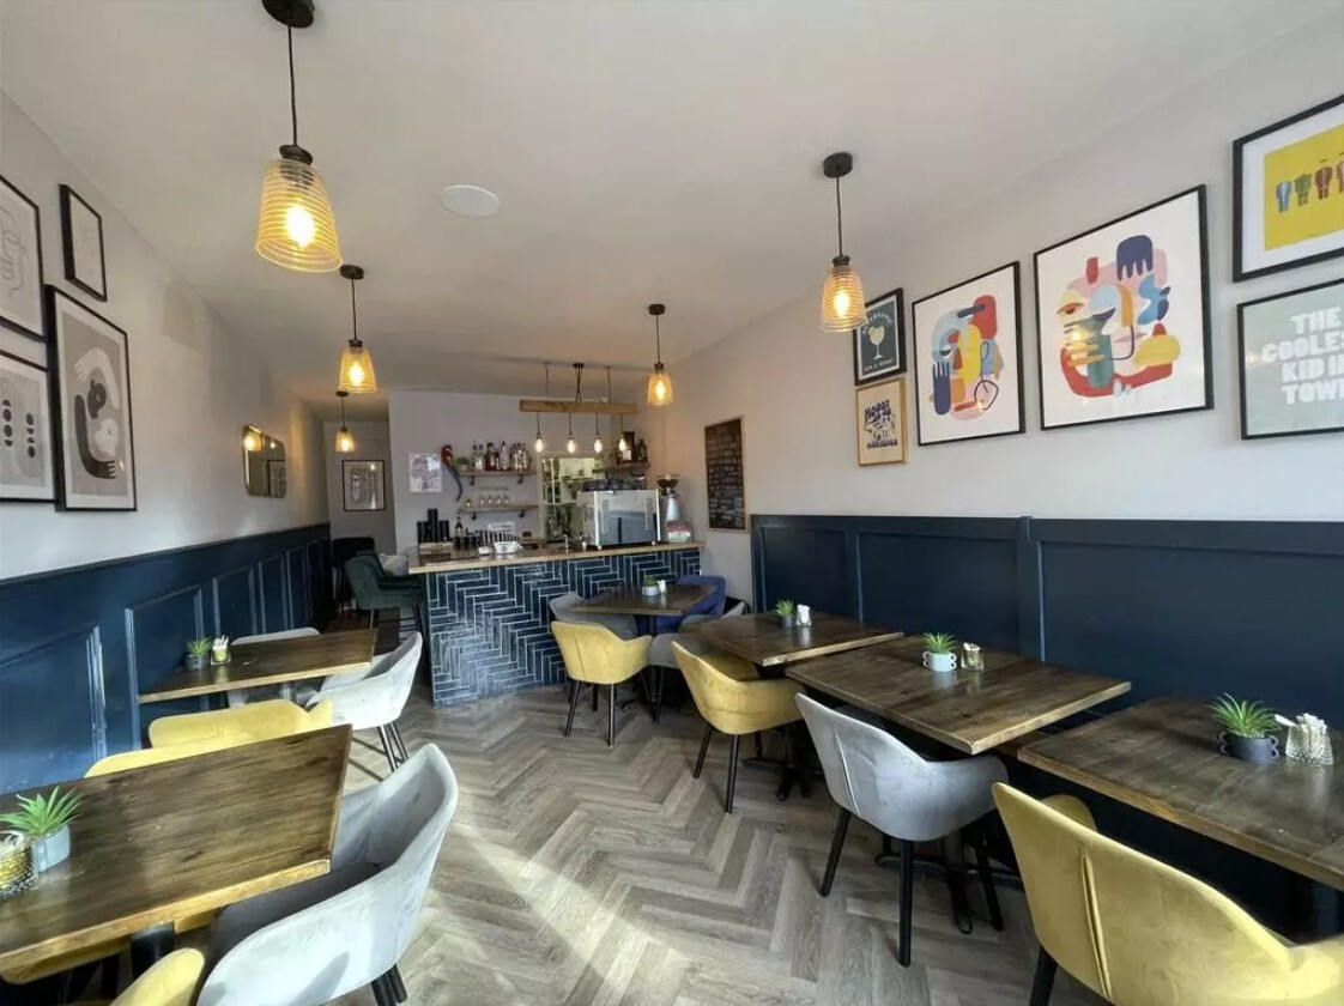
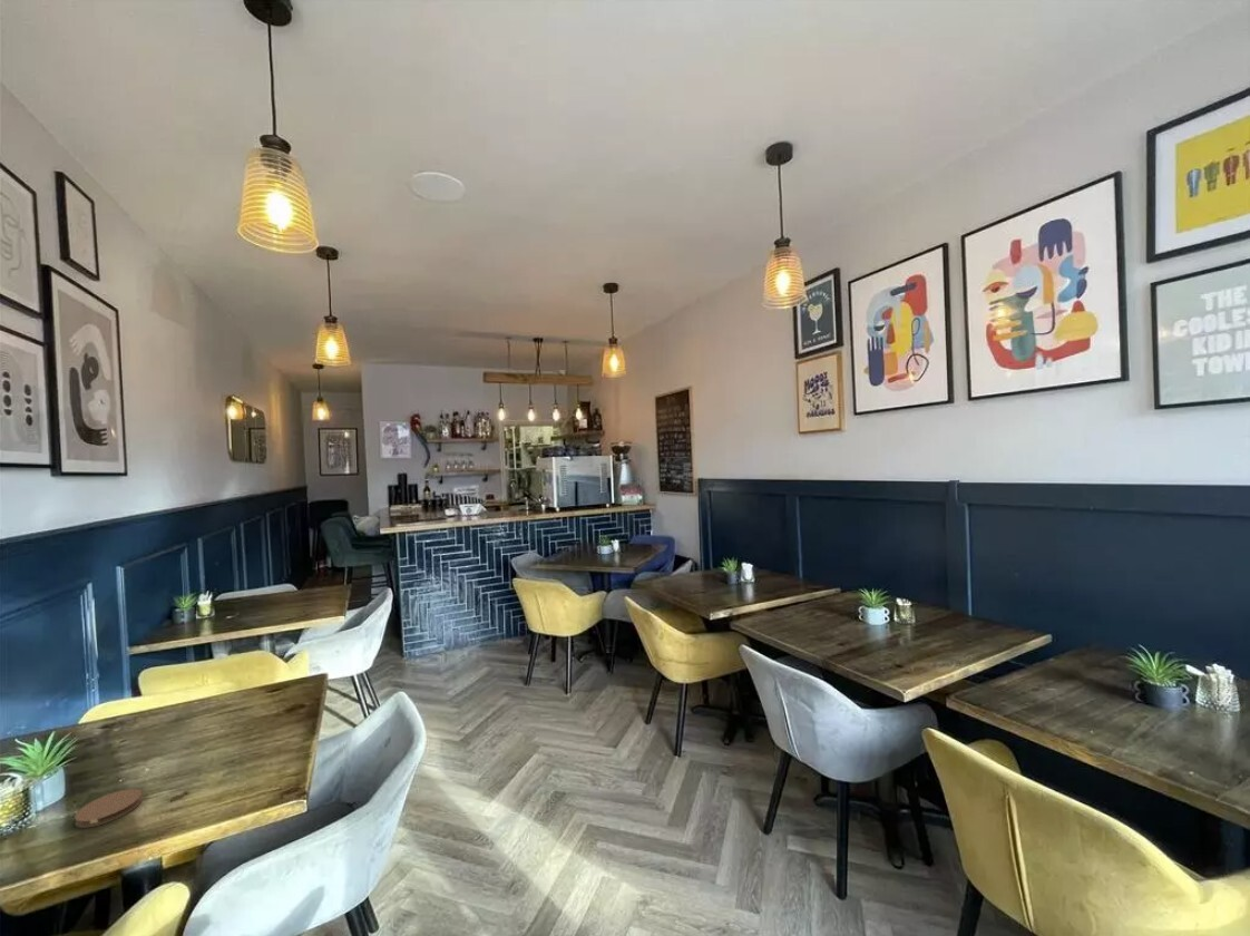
+ coaster (109, 807)
